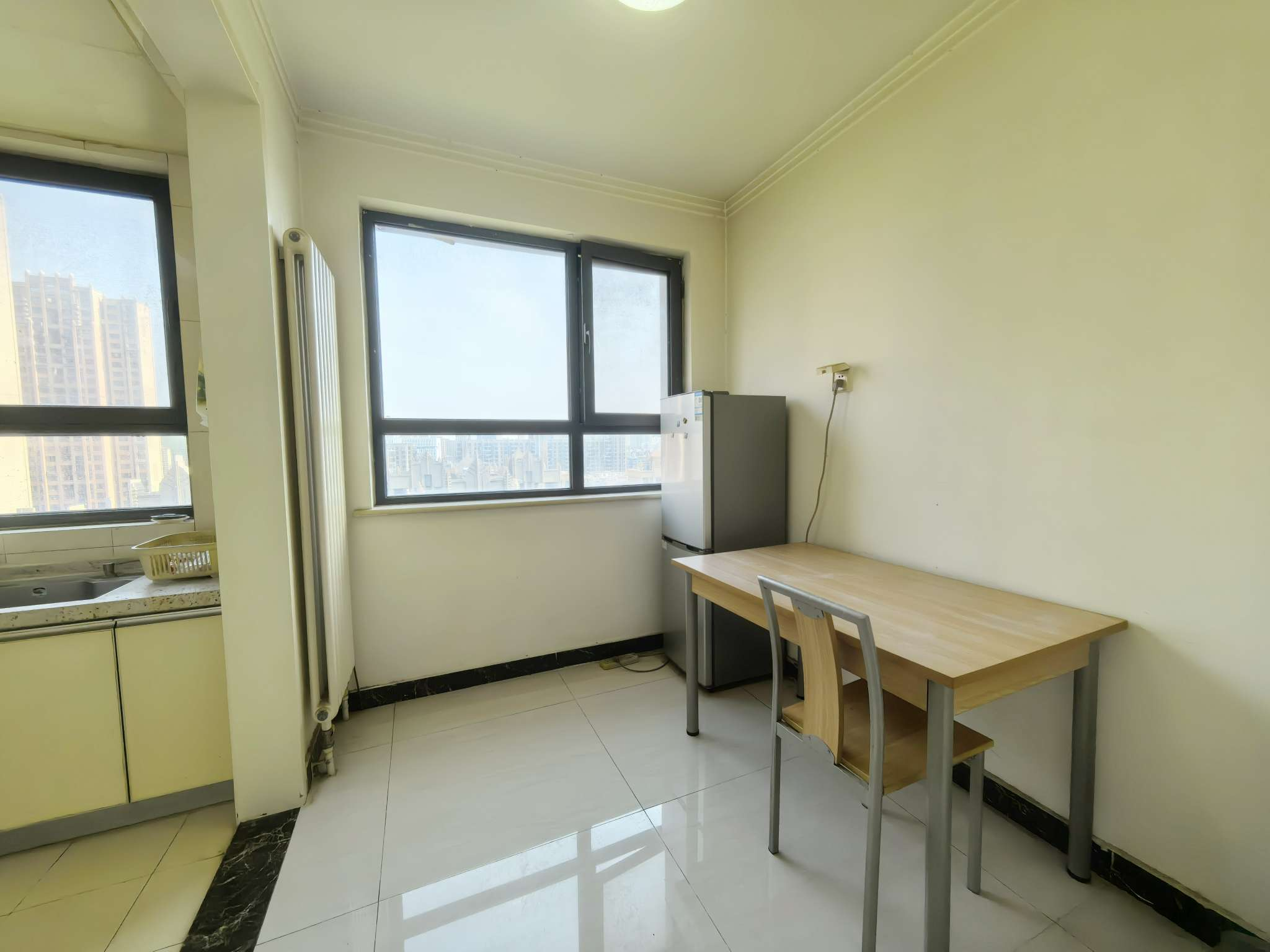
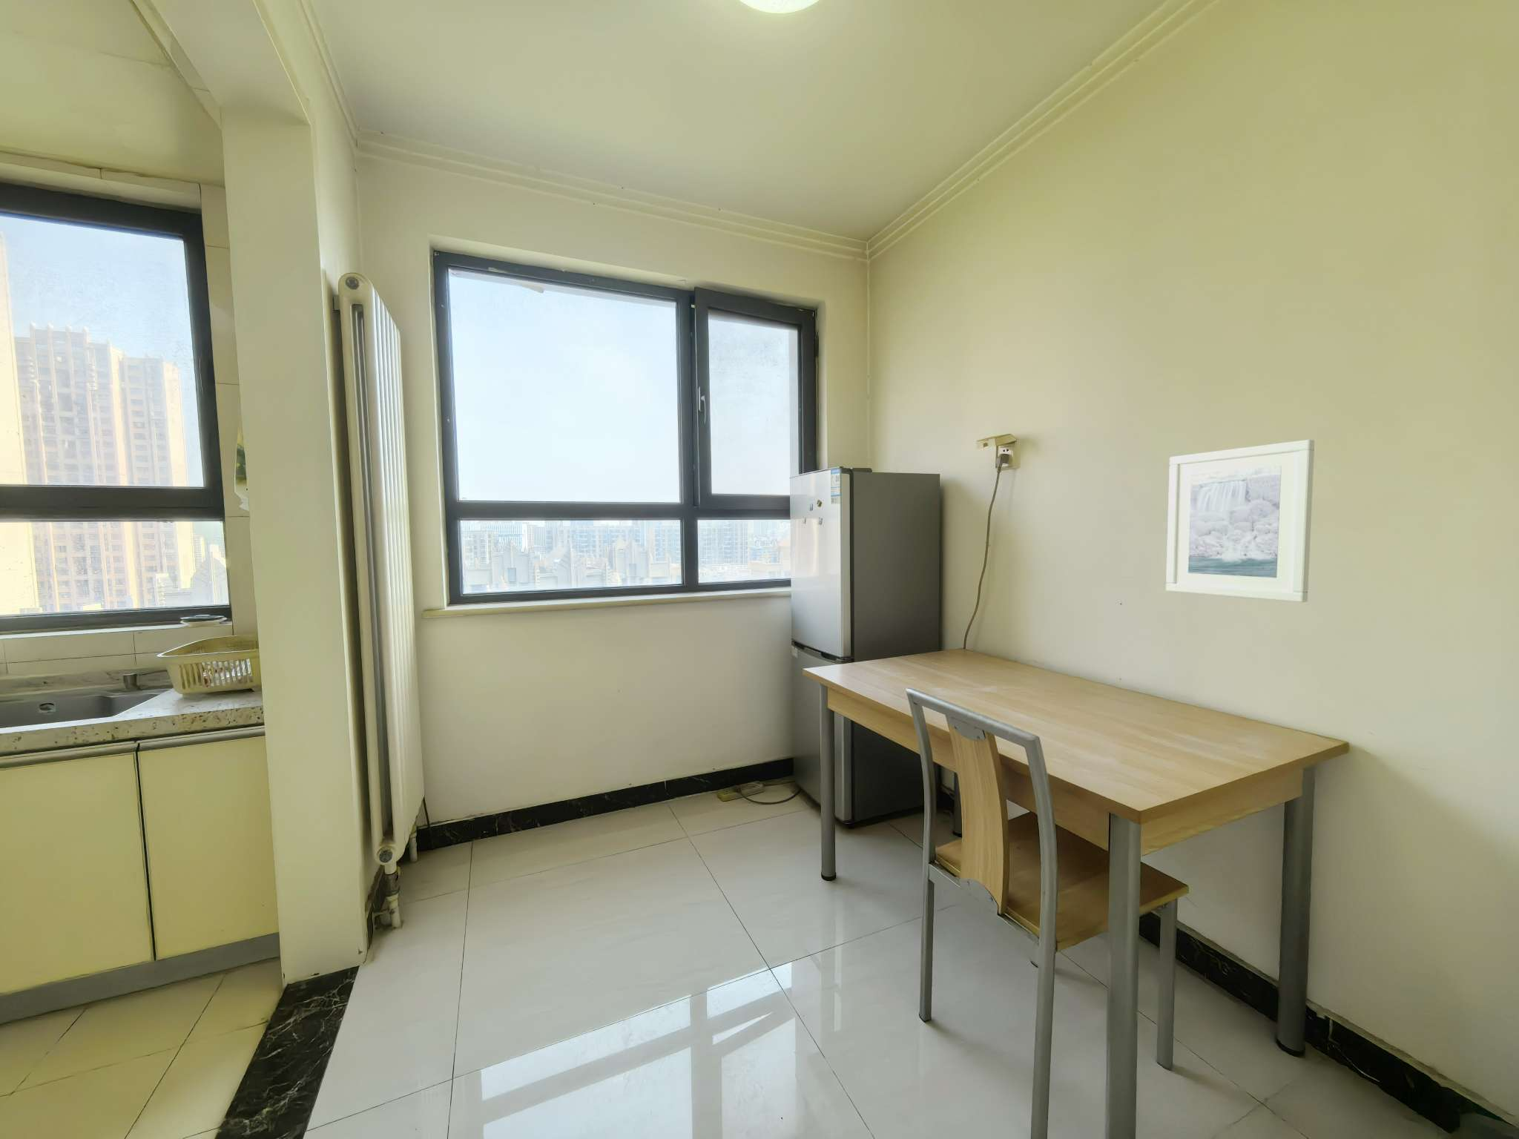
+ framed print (1232, 523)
